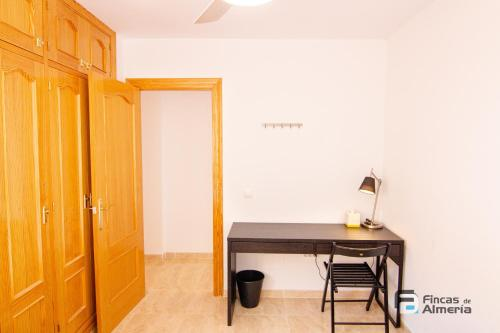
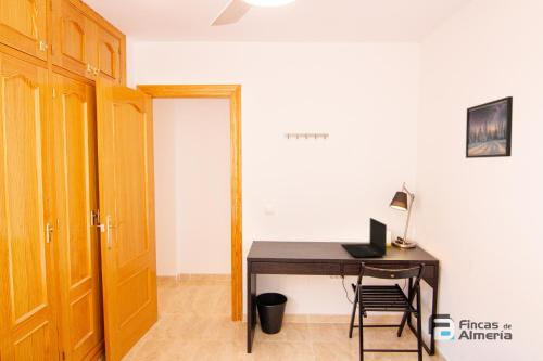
+ laptop (369, 238)
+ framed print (487, 130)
